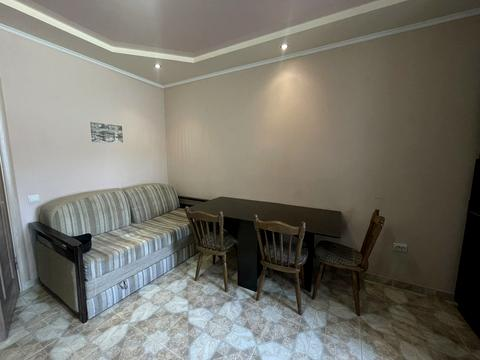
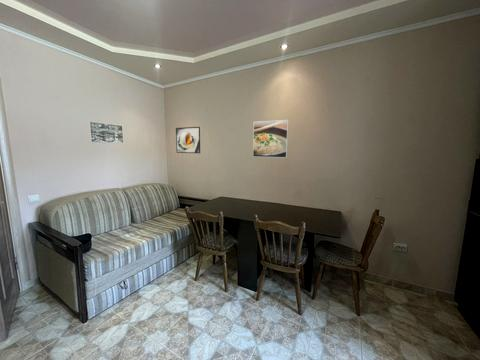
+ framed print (187, 140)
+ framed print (269, 139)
